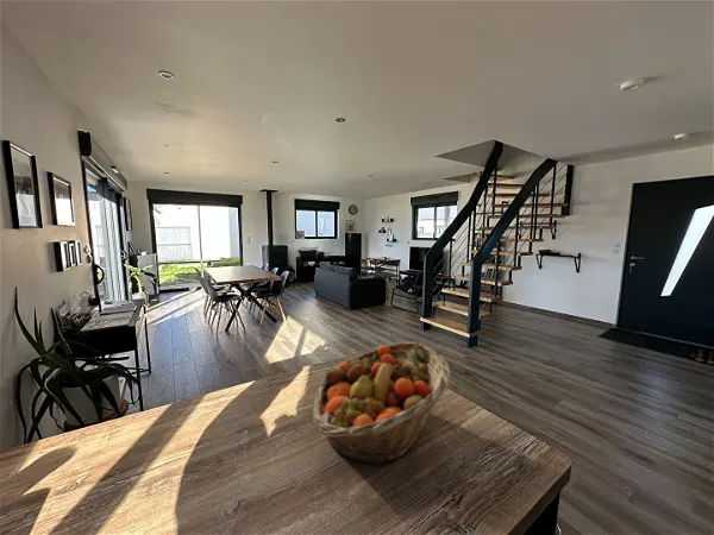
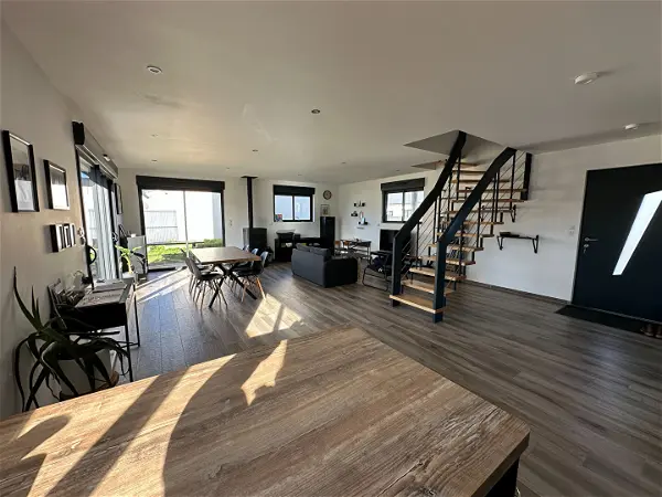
- fruit basket (378, 390)
